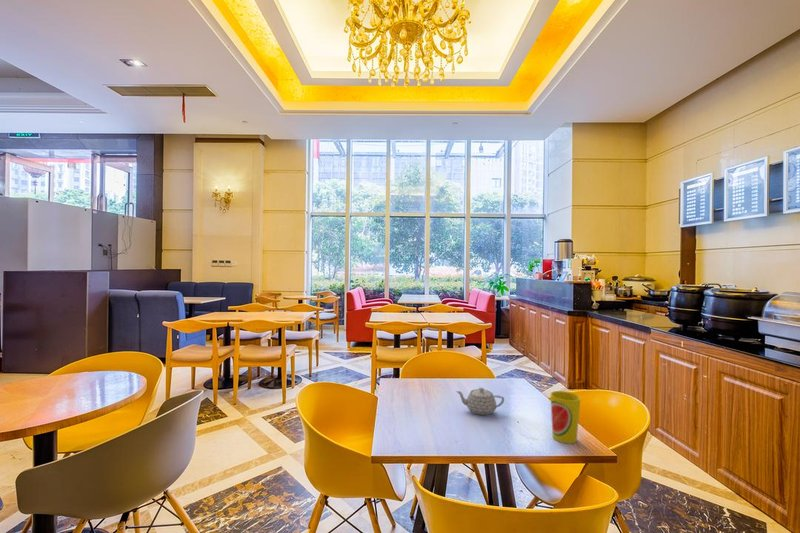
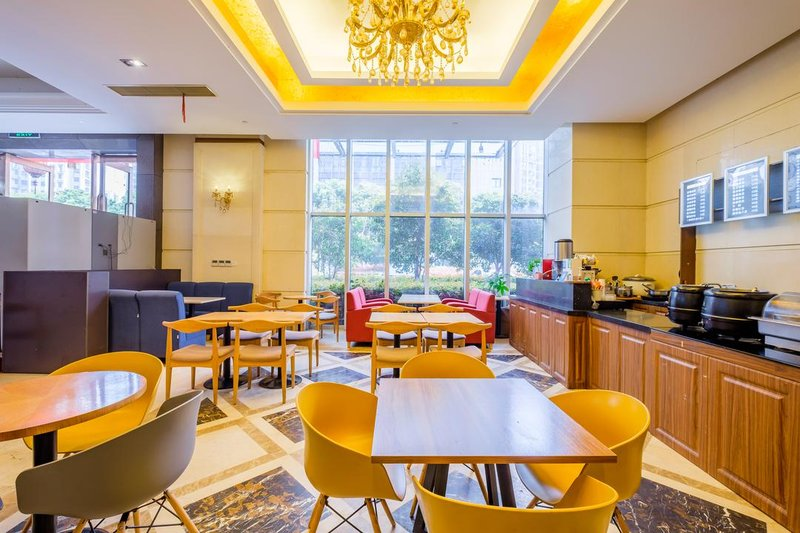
- cup (564, 416)
- teapot (479, 399)
